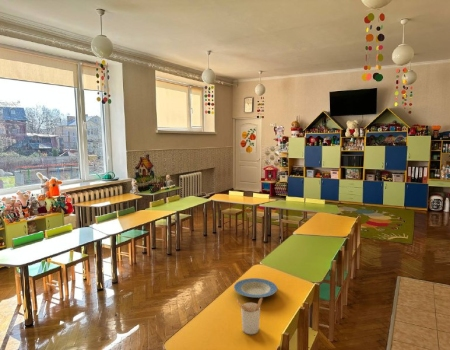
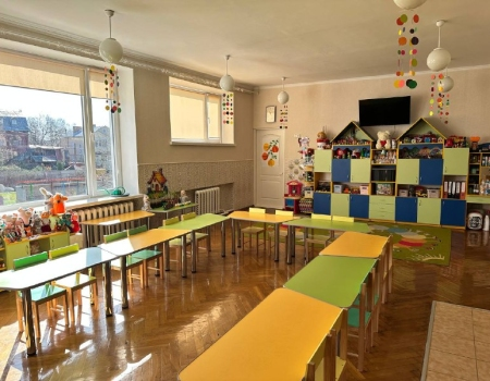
- utensil holder (249, 315)
- plate (255, 289)
